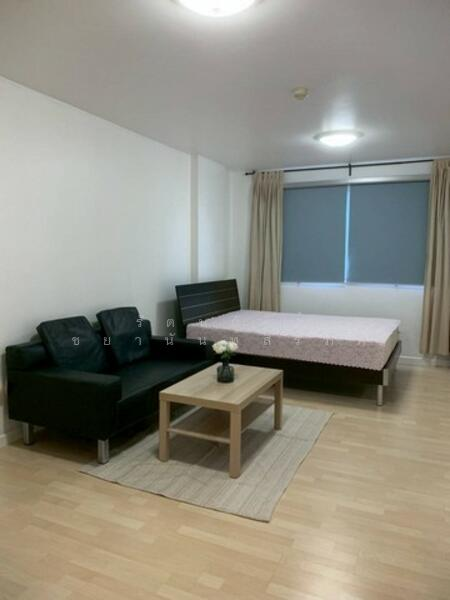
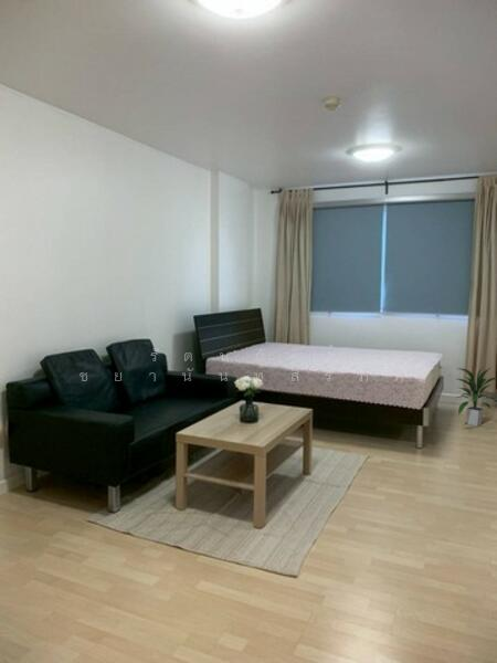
+ indoor plant (474, 394)
